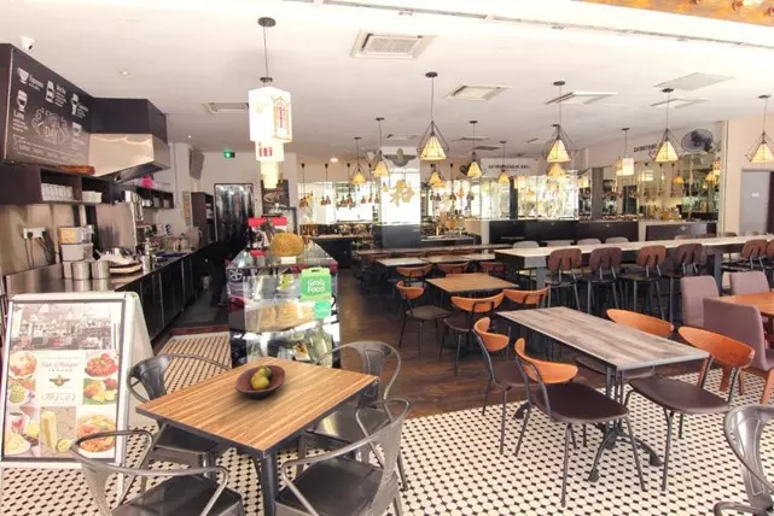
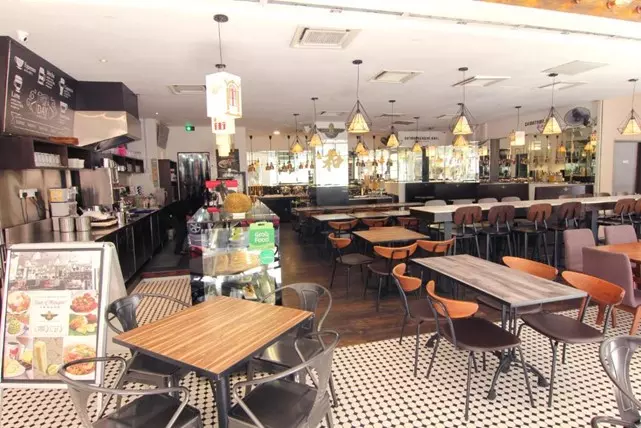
- fruit bowl (261, 379)
